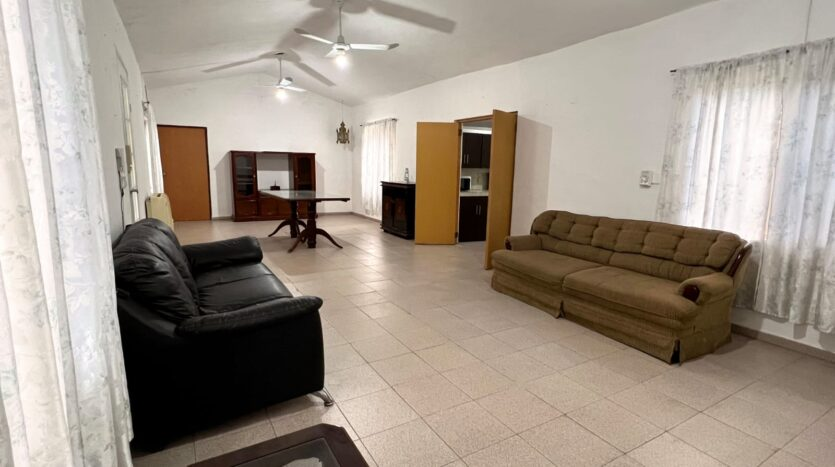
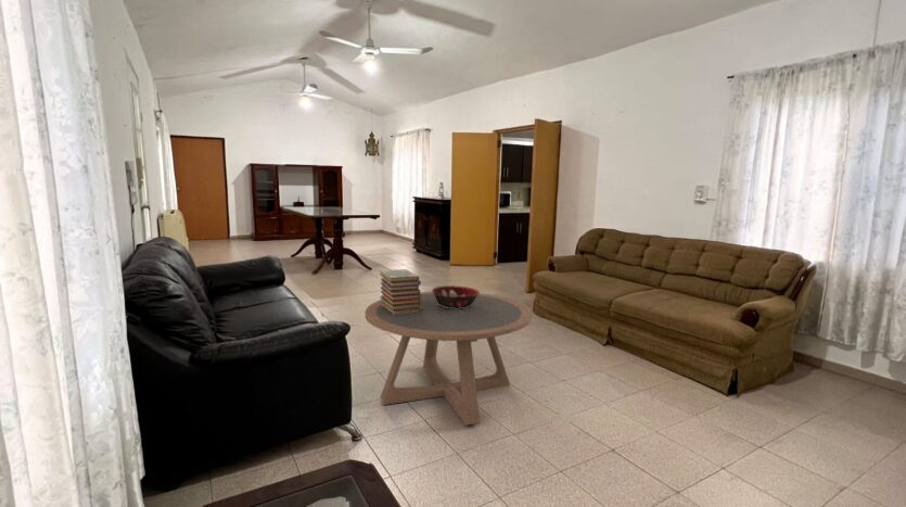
+ decorative bowl (455, 297)
+ book stack (399, 290)
+ coffee table (457, 350)
